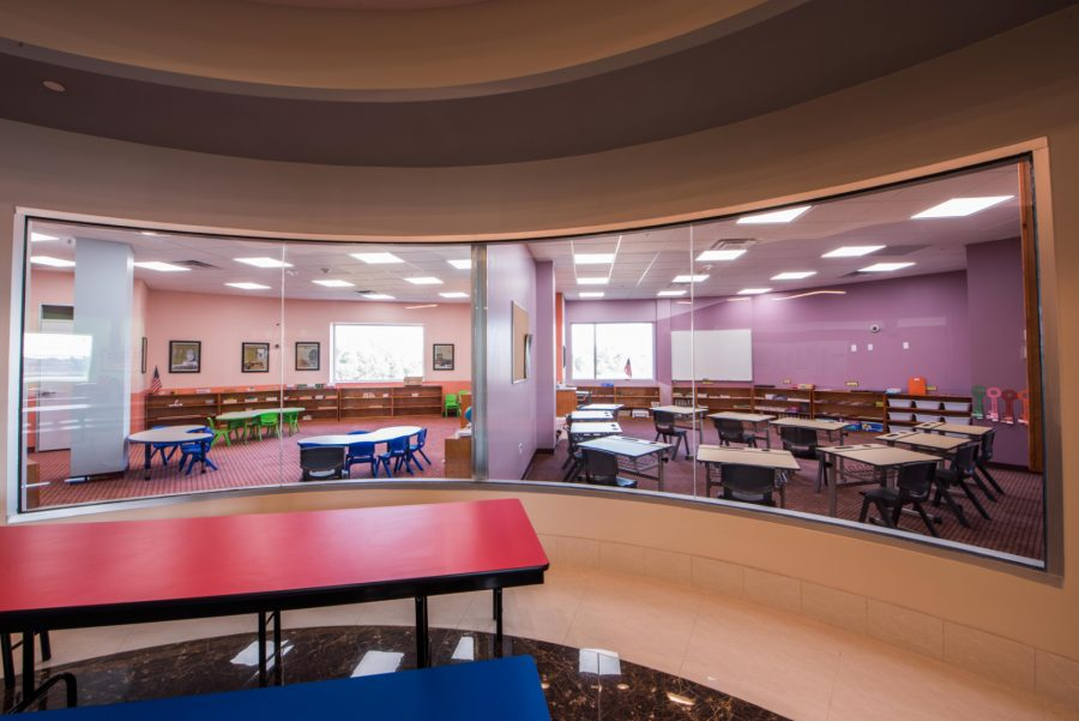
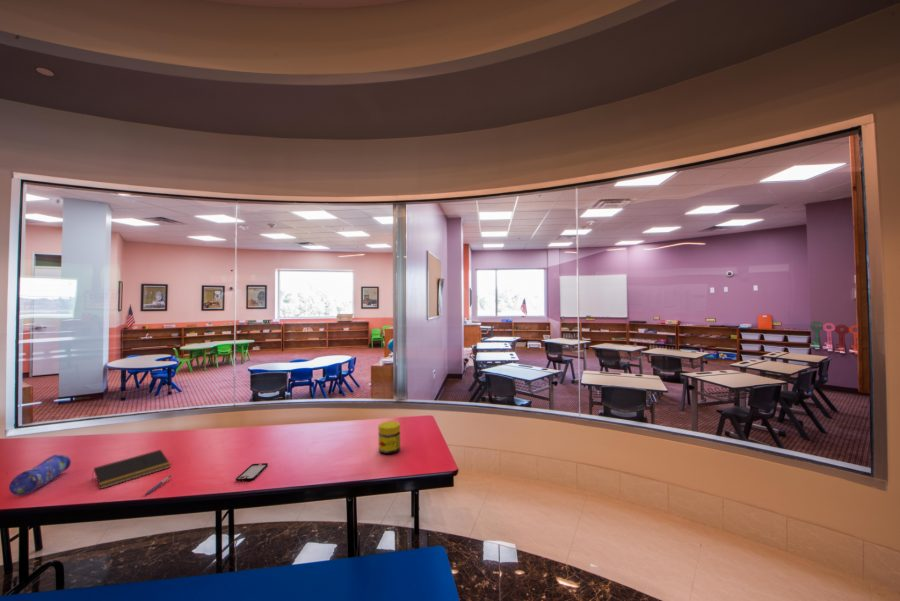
+ pen (158, 484)
+ notepad (133, 467)
+ smartphone (252, 471)
+ pencil case (41, 472)
+ jar (389, 437)
